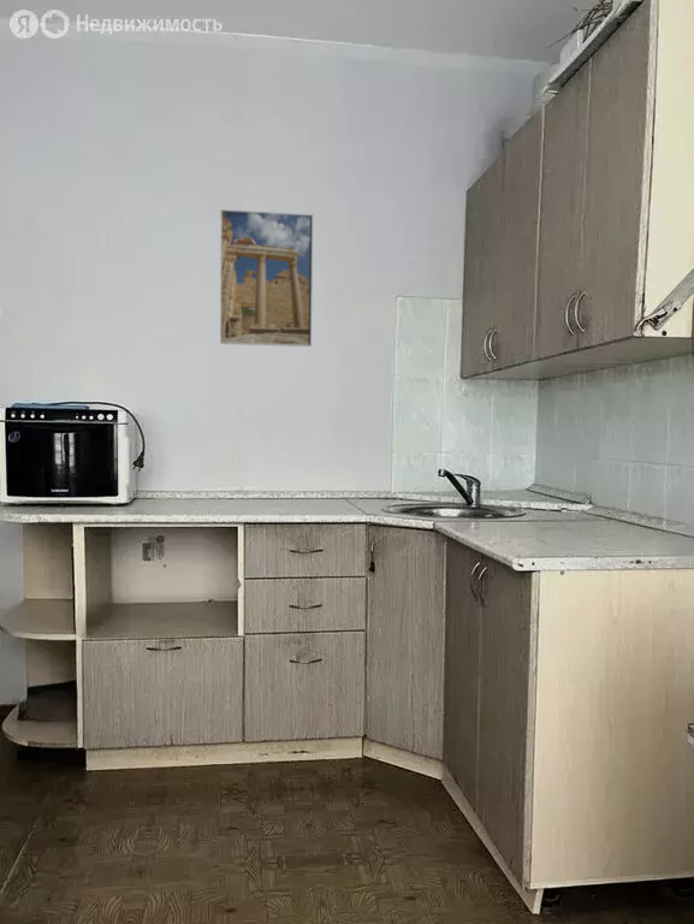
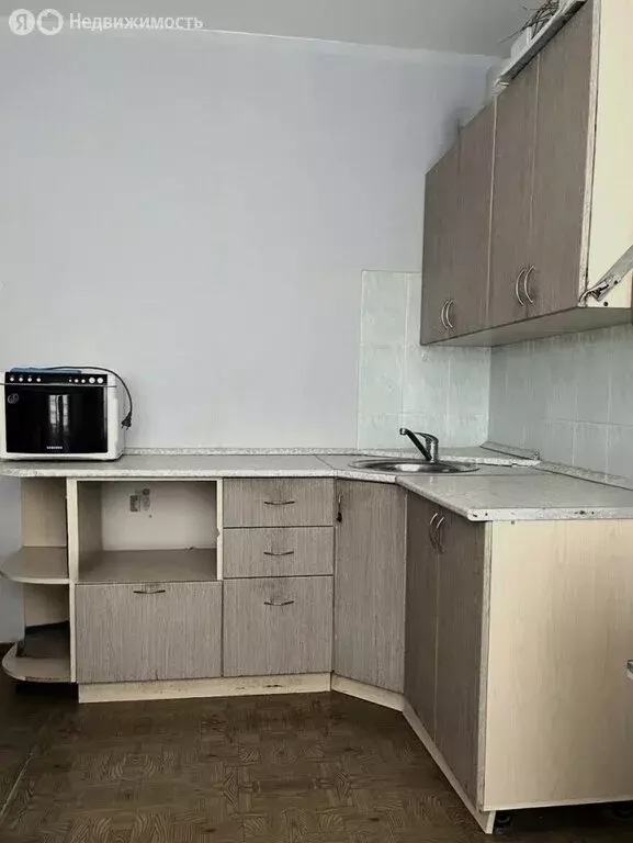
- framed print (266, 279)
